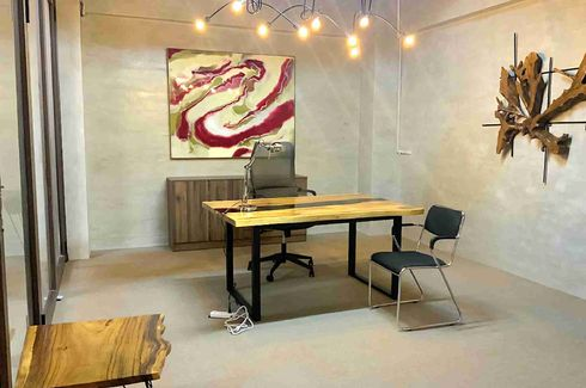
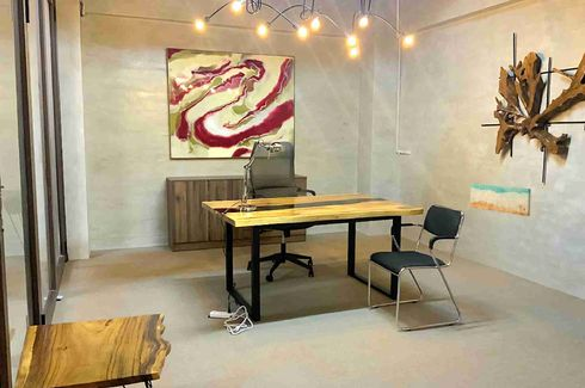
+ wall art (498, 198)
